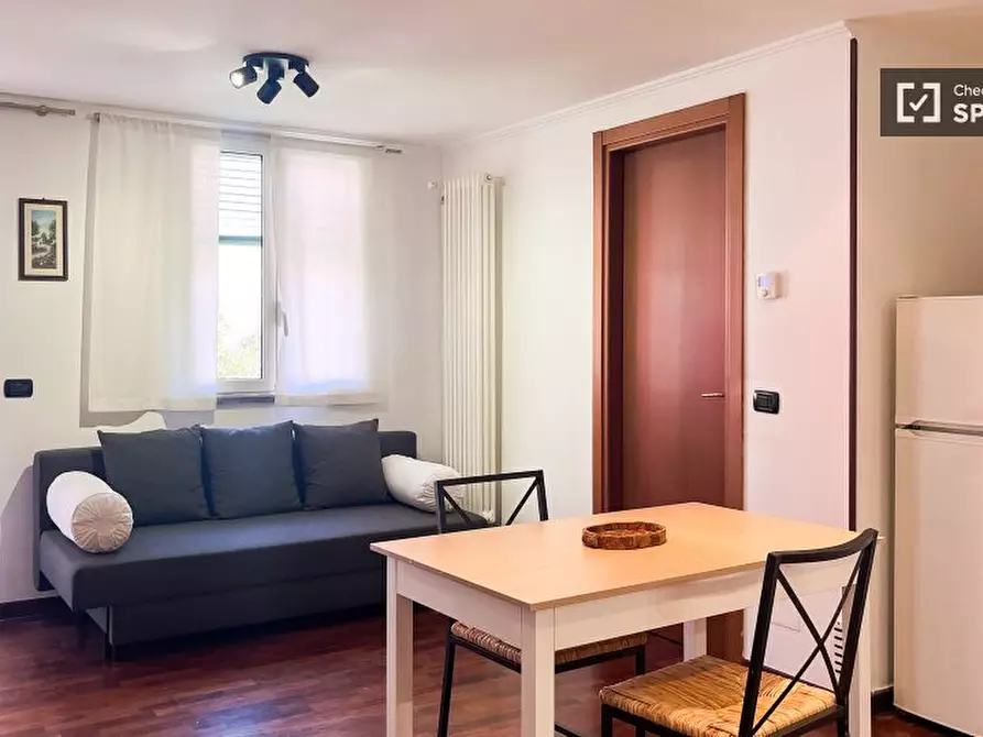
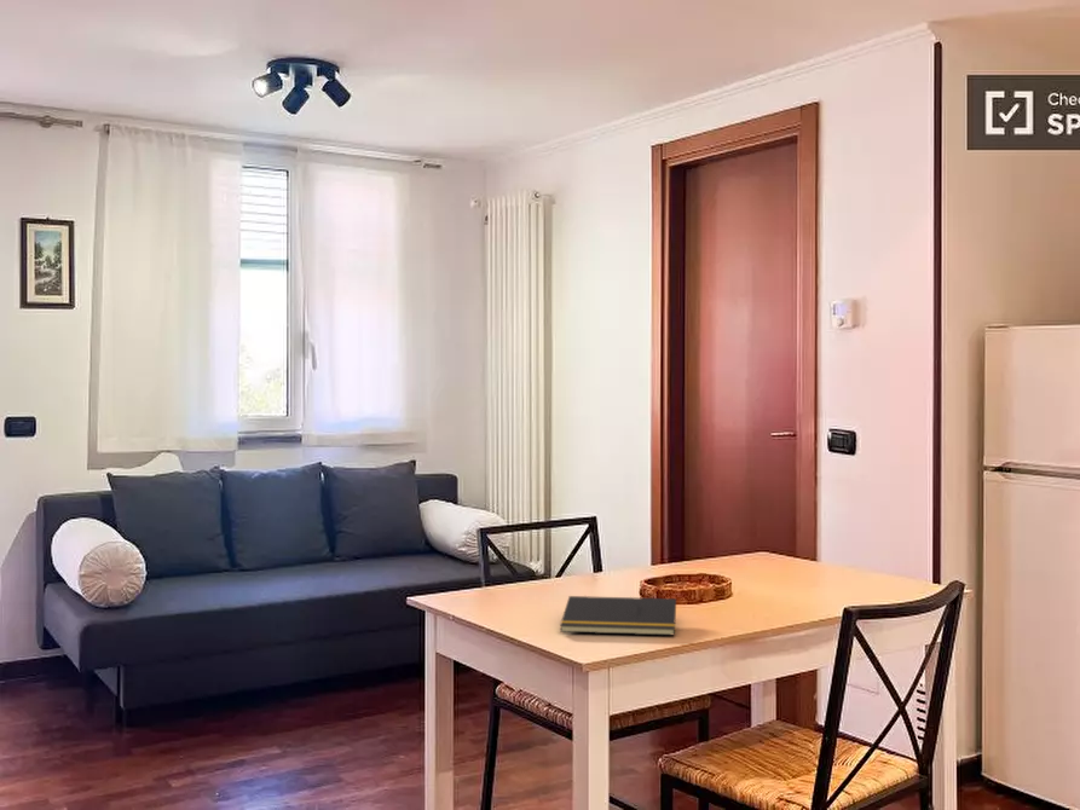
+ notepad (619, 614)
